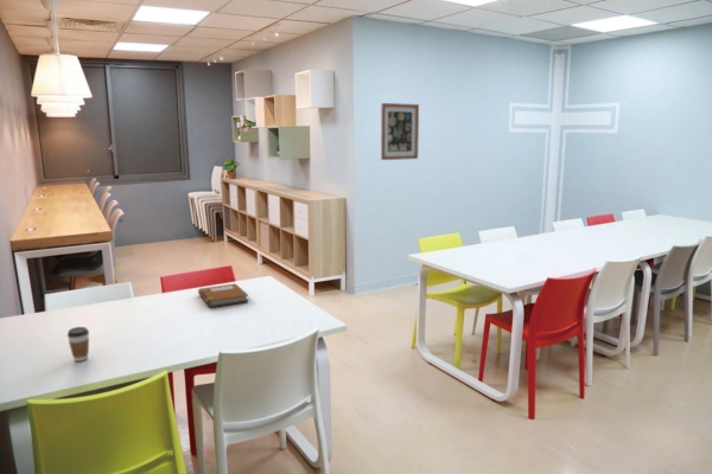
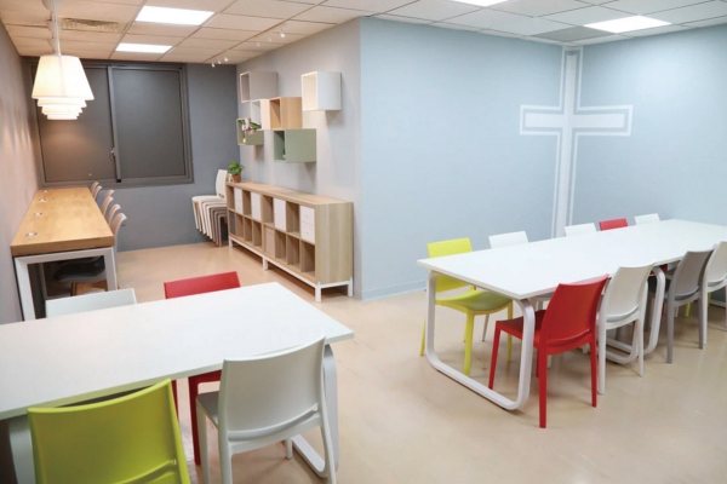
- wall art (400, 132)
- notebook (222, 294)
- coffee cup (80, 344)
